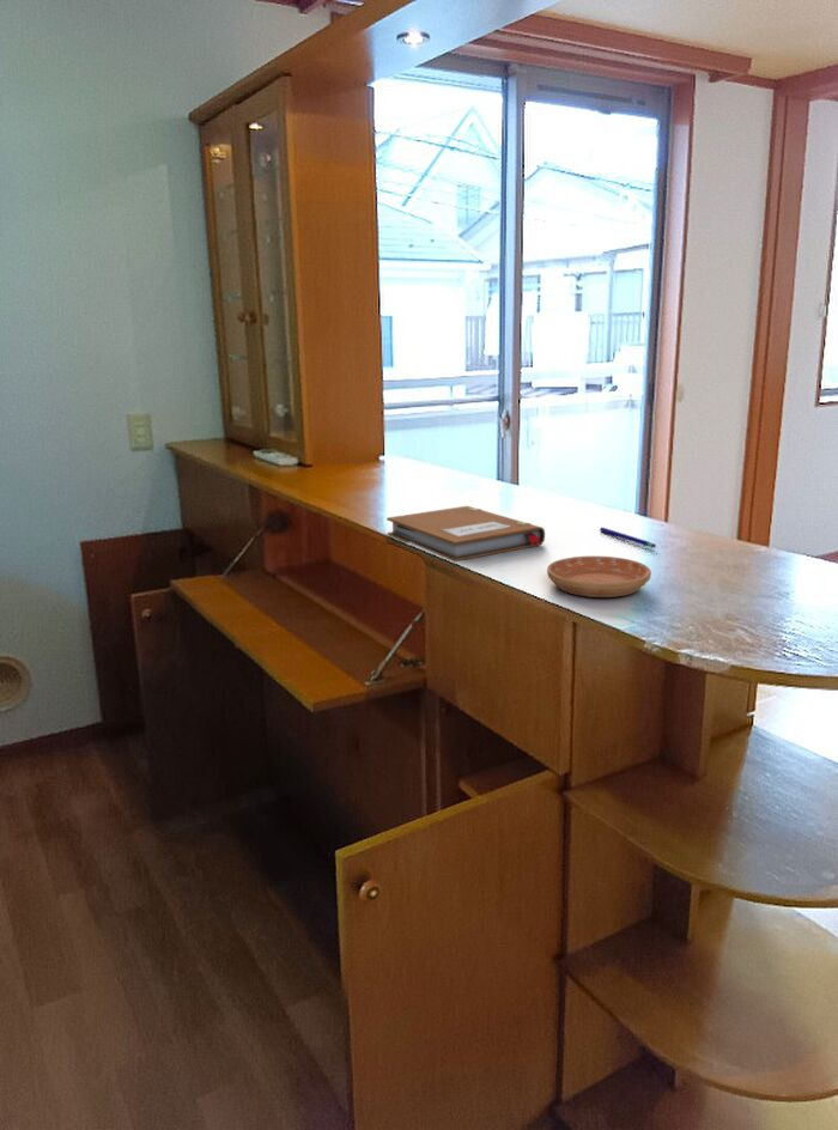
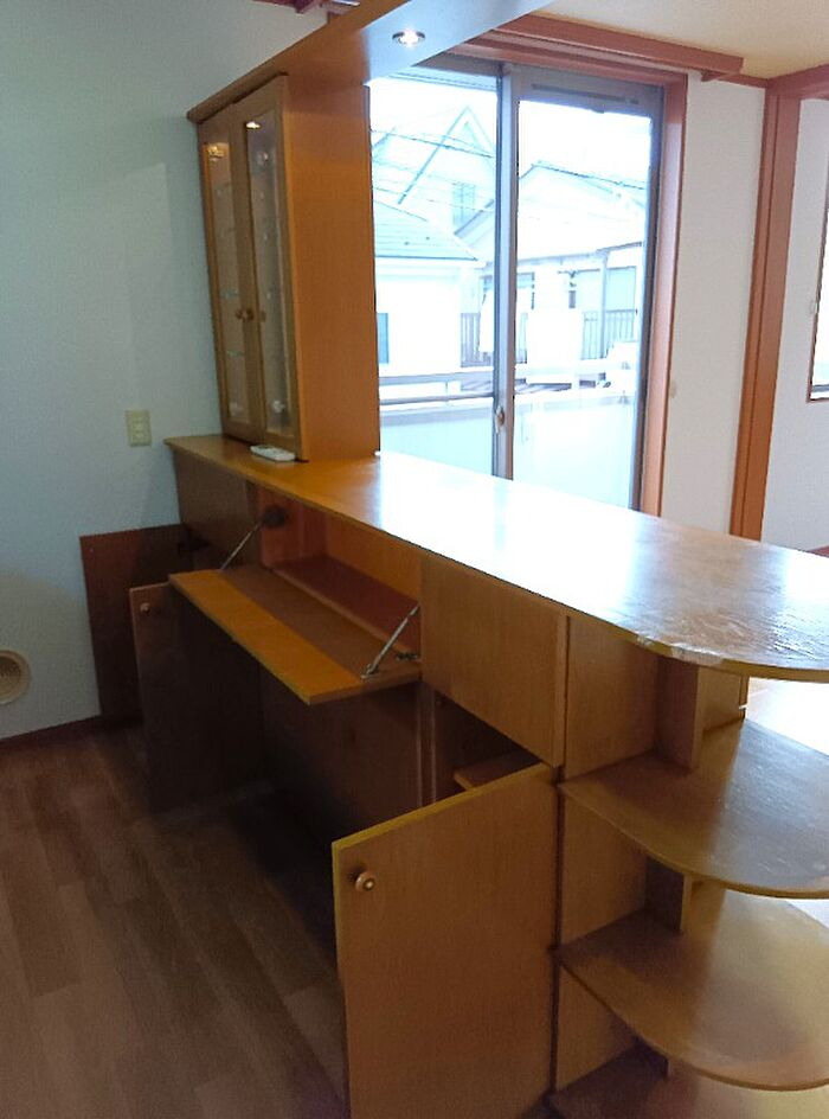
- notebook (466, 530)
- saucer (597, 577)
- pen (626, 536)
